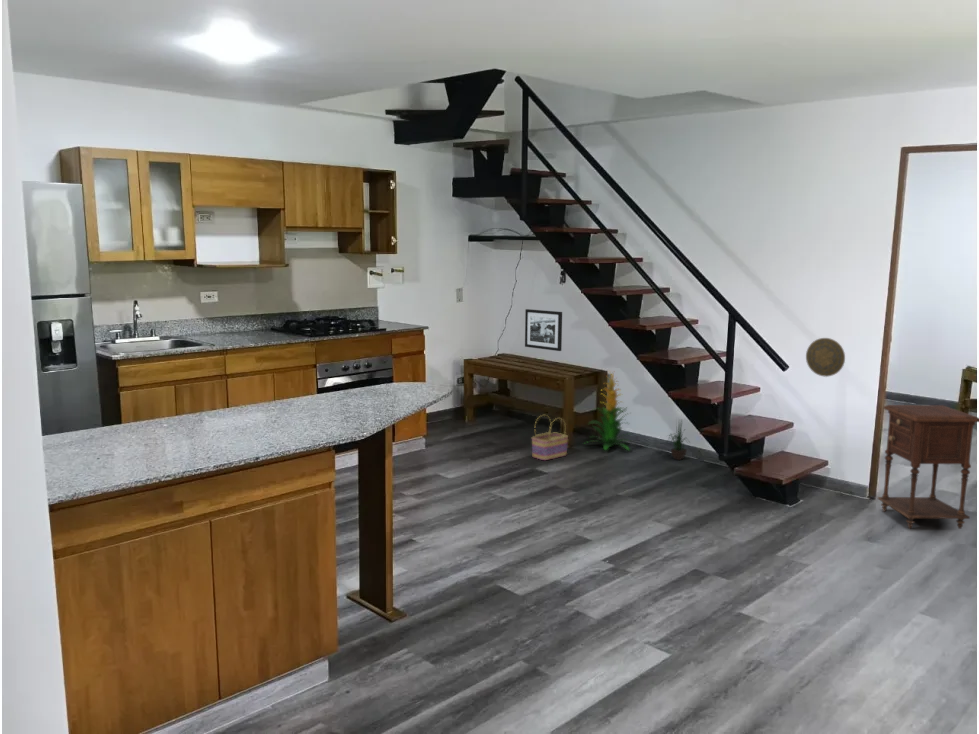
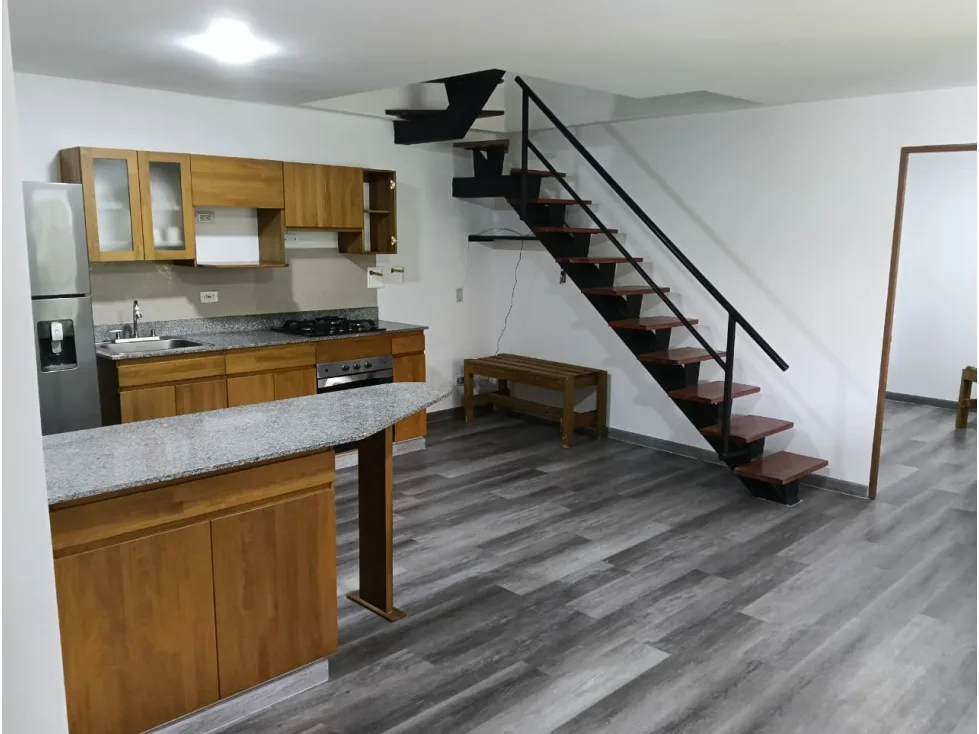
- nightstand (925, 463)
- potted plant (678, 435)
- basket (549, 436)
- decorative plate (824, 357)
- indoor plant (611, 408)
- picture frame (543, 329)
